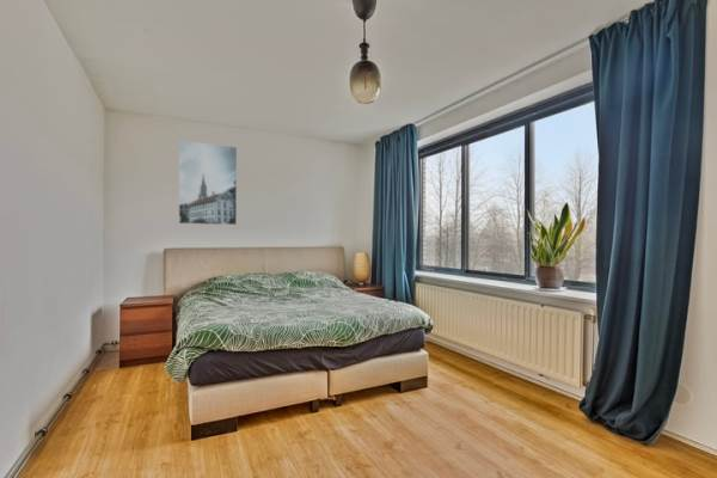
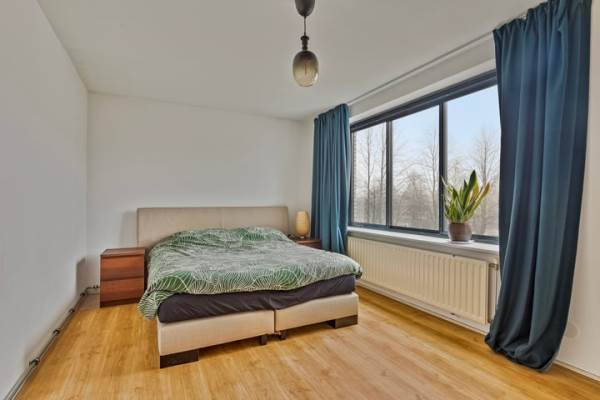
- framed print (208, 184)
